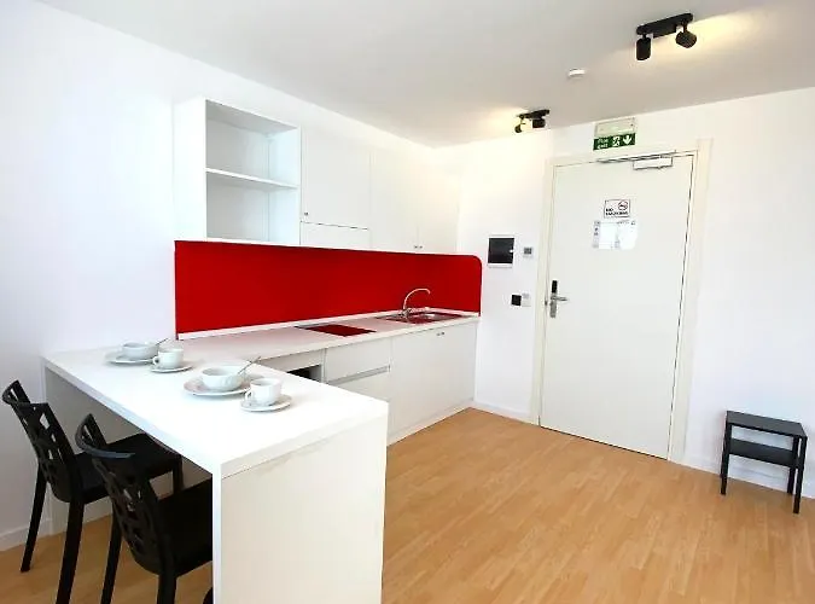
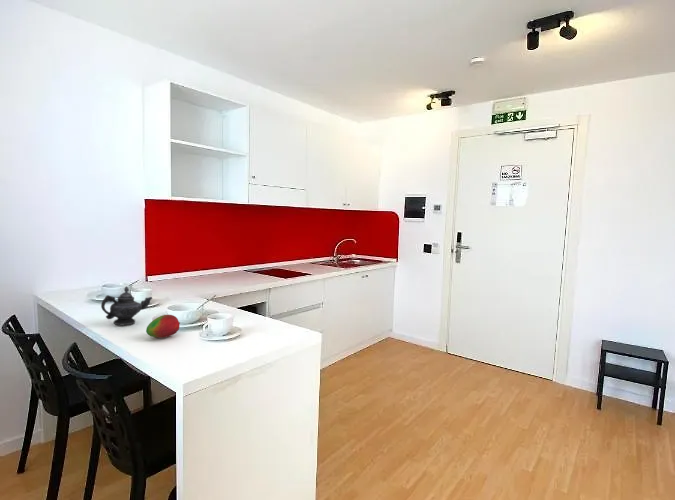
+ fruit (163, 326)
+ teapot (127, 304)
